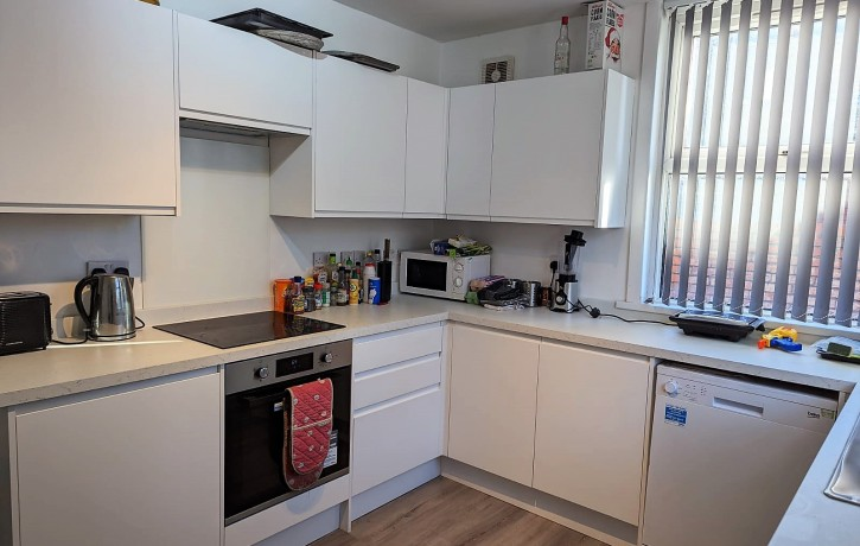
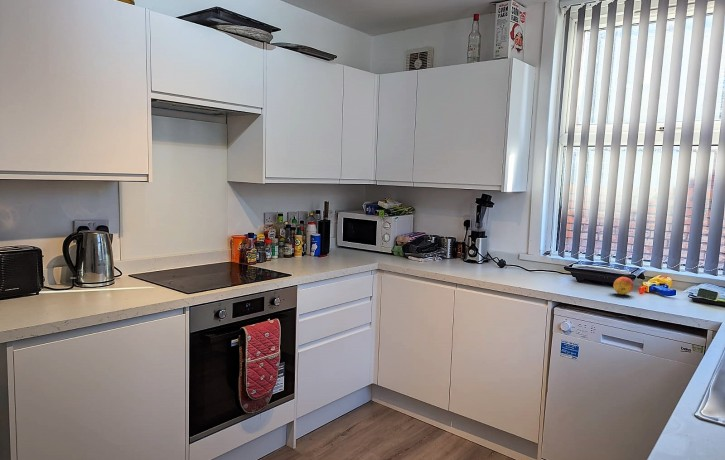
+ fruit (623, 285)
